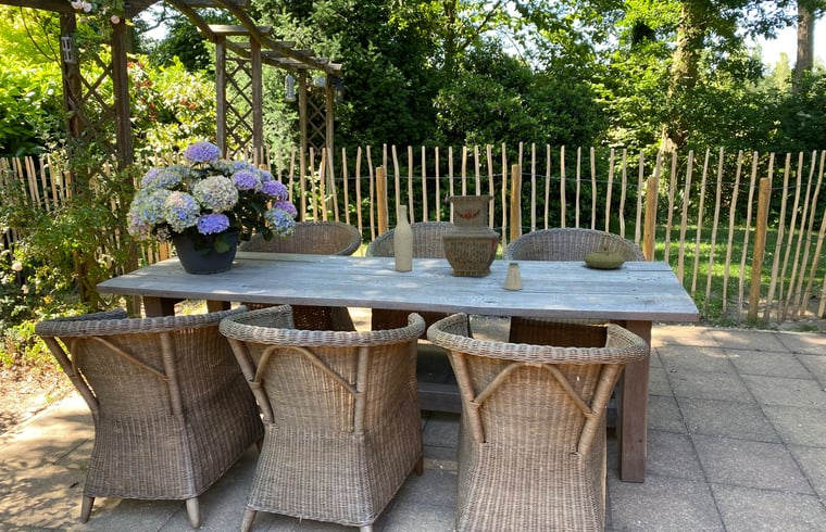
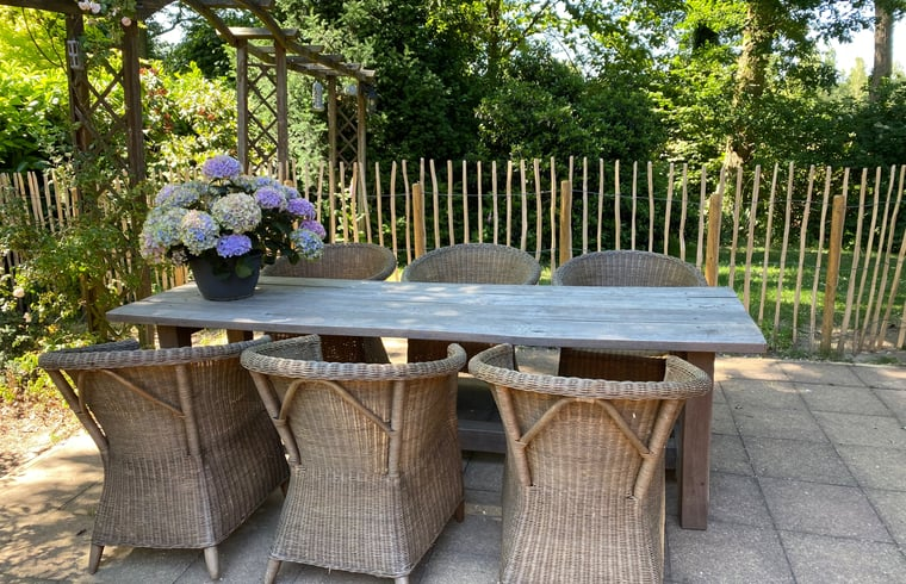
- wine bottle (403, 238)
- vase (471, 235)
- teapot (603, 251)
- saltshaker (513, 275)
